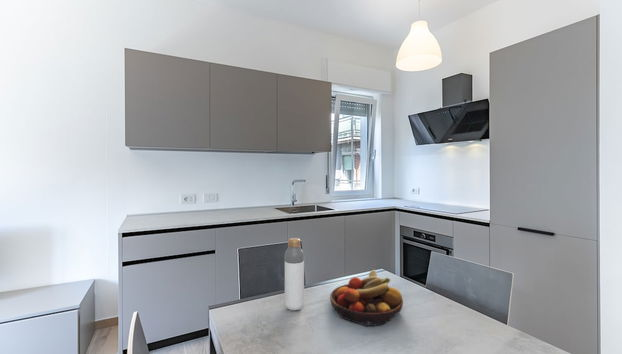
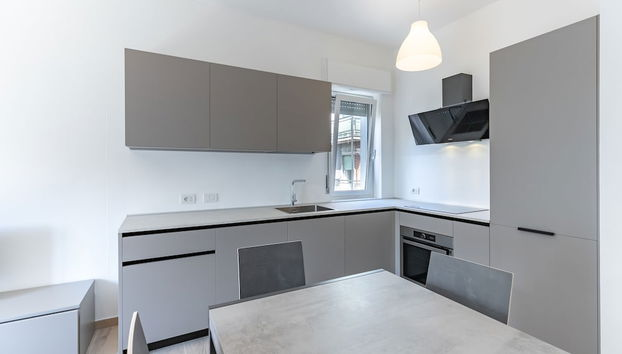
- fruit bowl (365, 293)
- bottle (294, 273)
